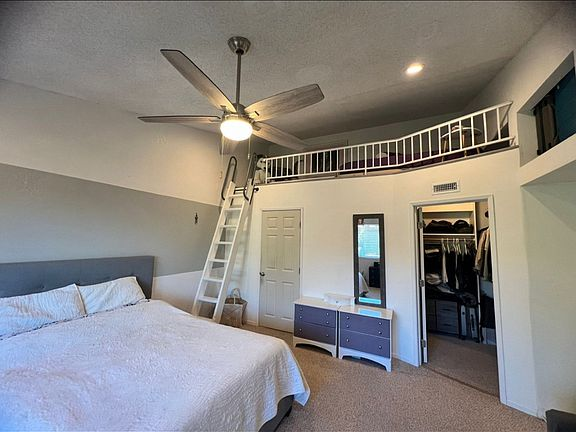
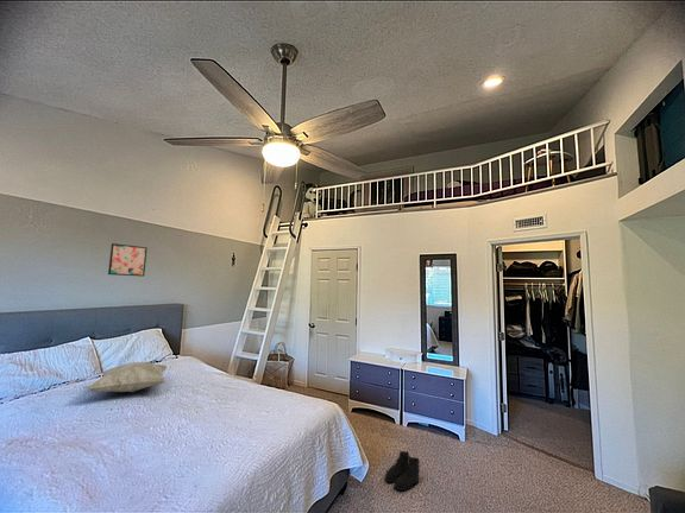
+ wall art (128, 260)
+ decorative pillow (132, 376)
+ boots (402, 467)
